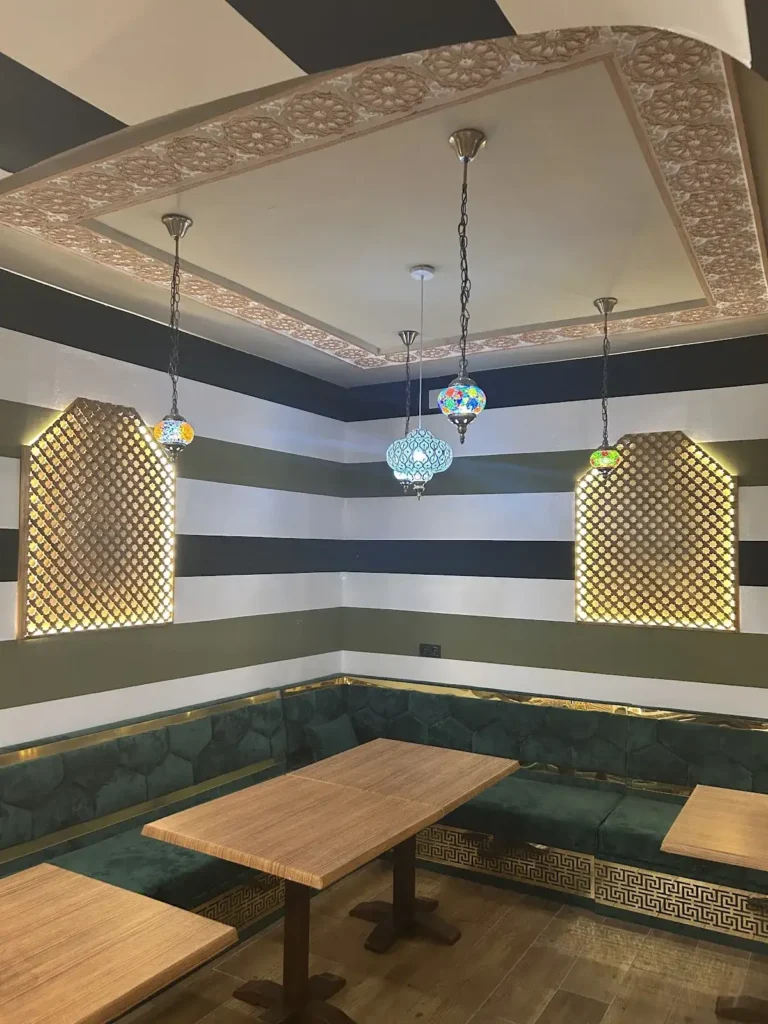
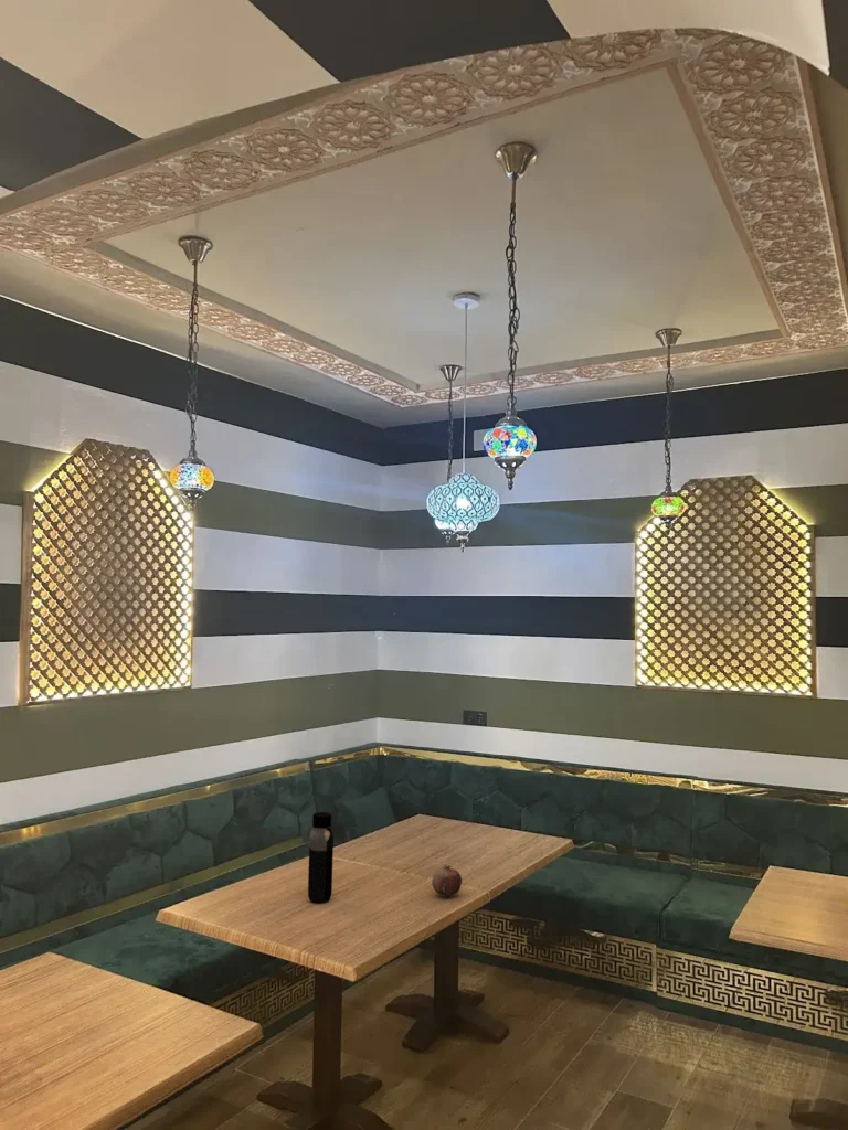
+ fruit (446, 880)
+ water bottle (320, 856)
